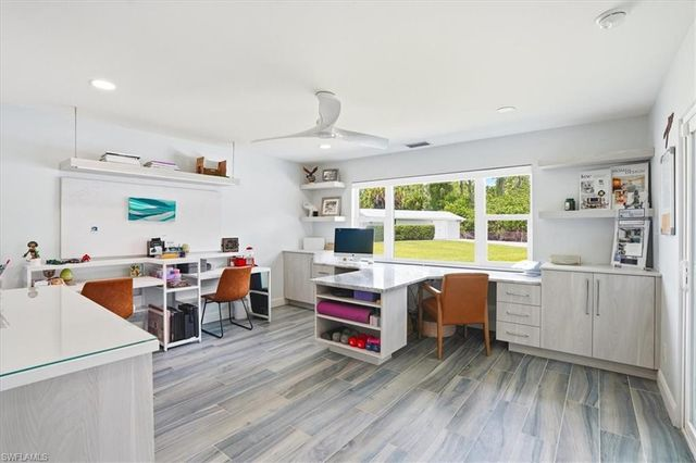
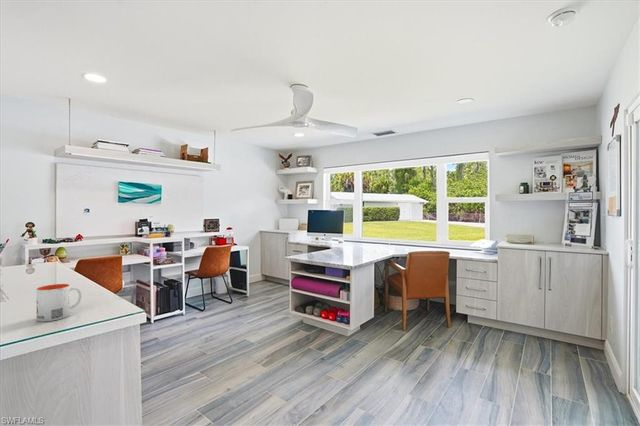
+ mug (60, 300)
